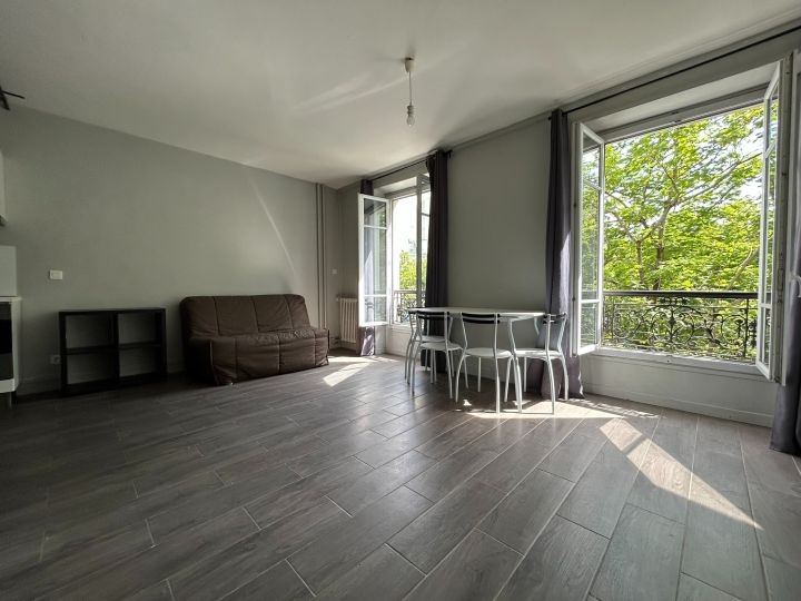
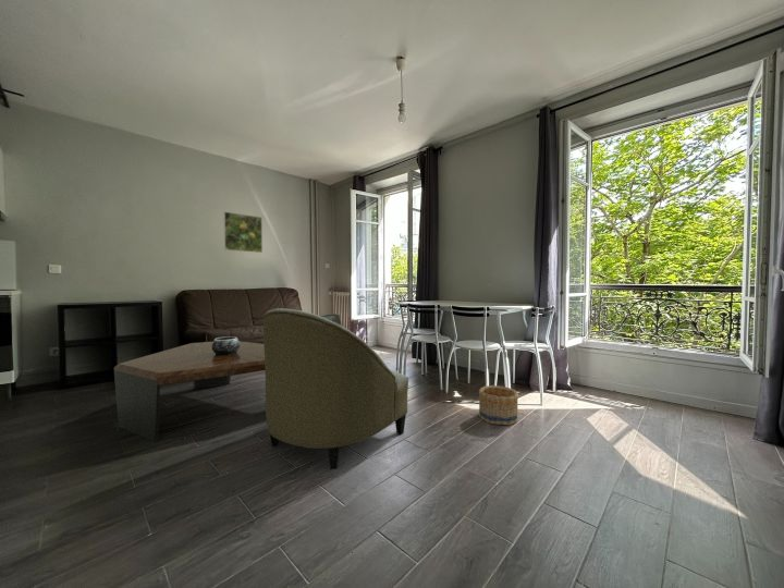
+ coffee table (219, 377)
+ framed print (243, 233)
+ decorative bowl (225, 345)
+ armchair (330, 372)
+ basket (498, 404)
